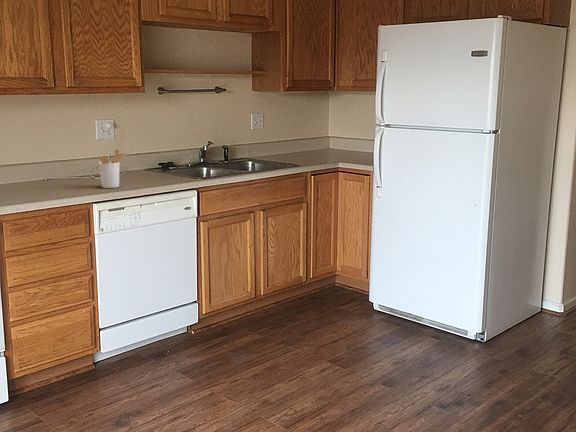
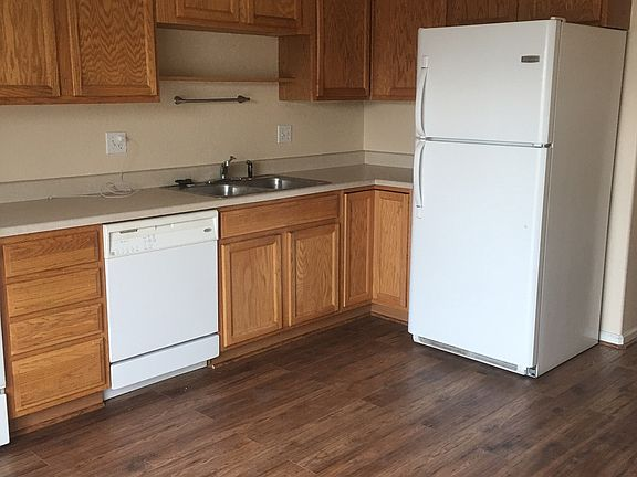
- utensil holder (113, 168)
